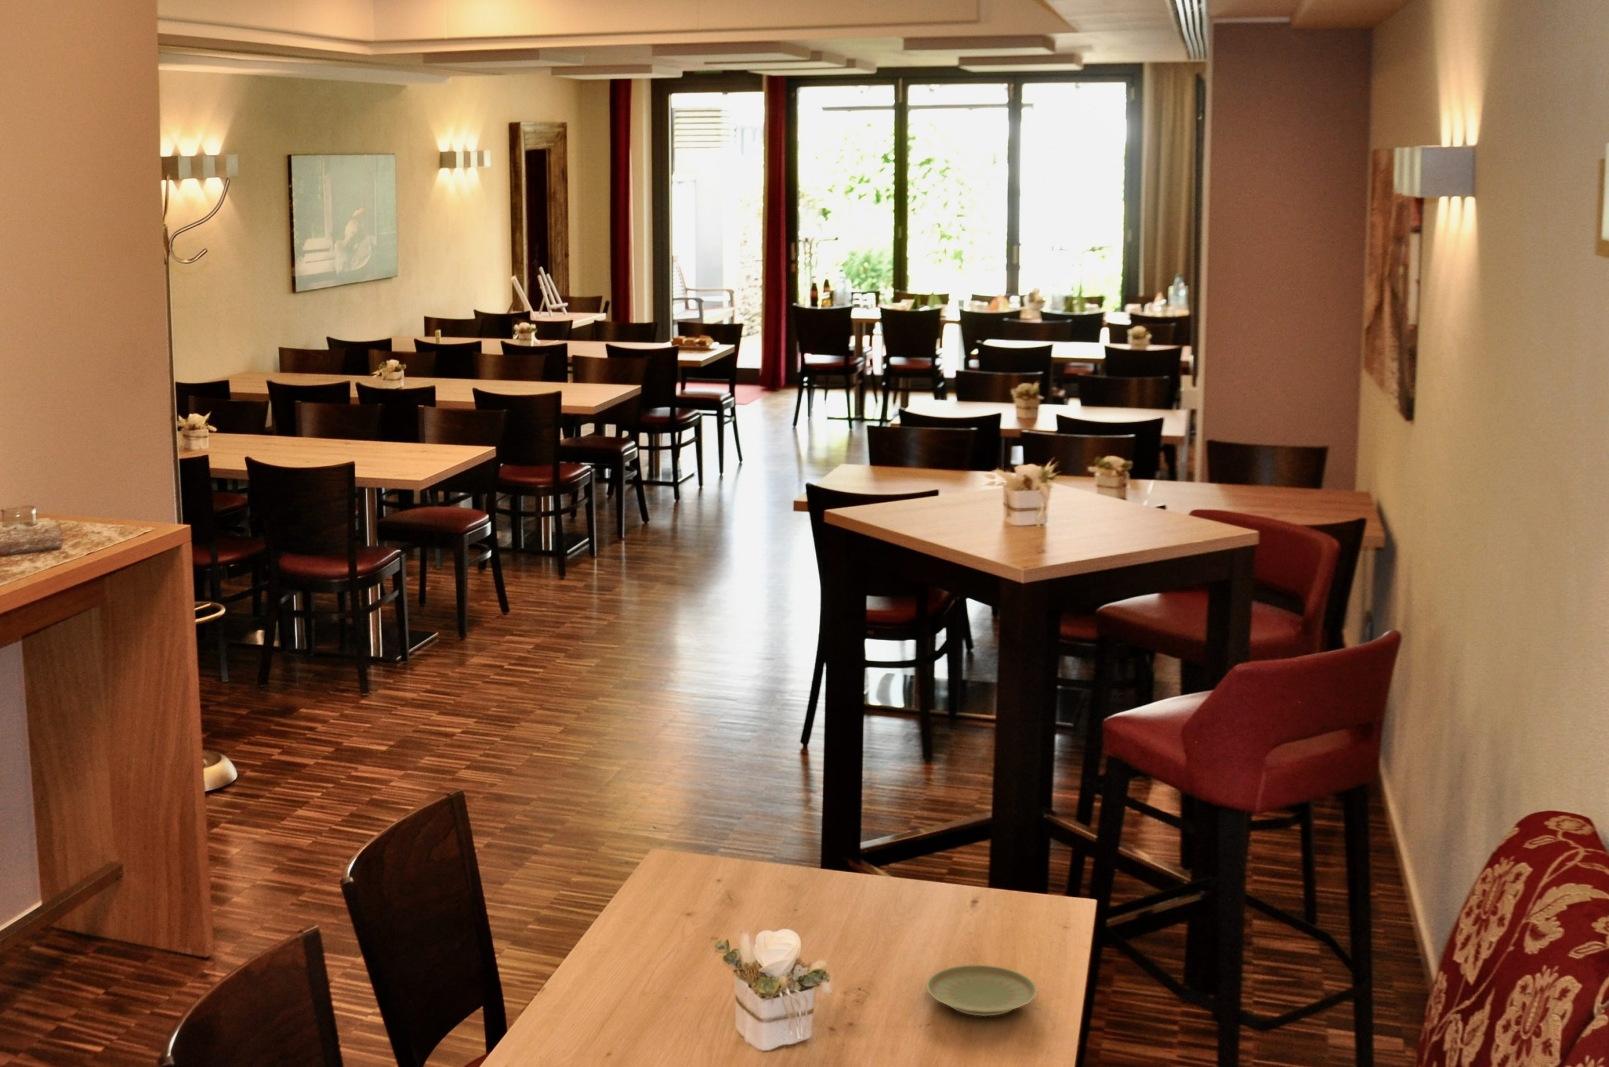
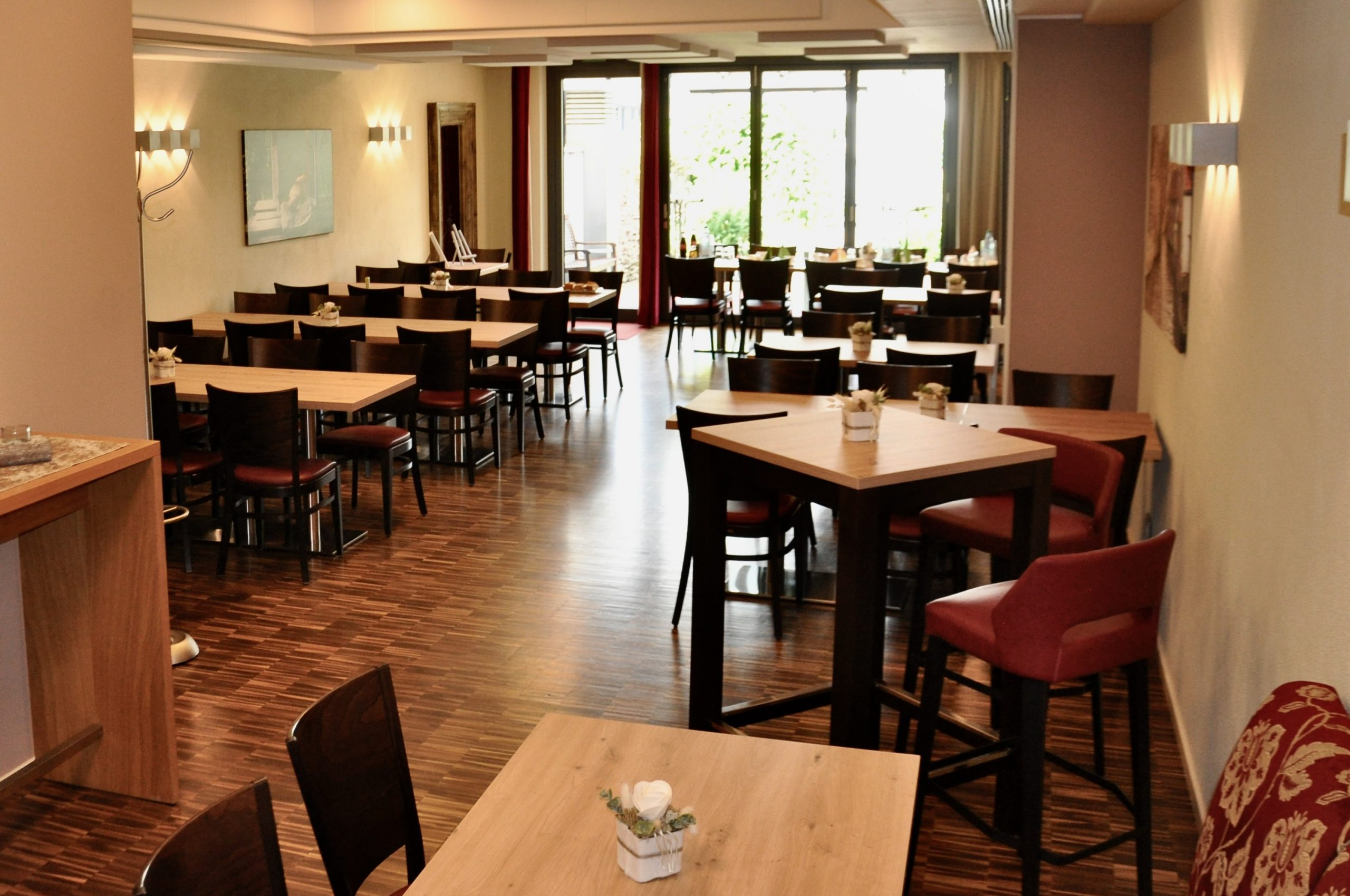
- plate (981, 993)
